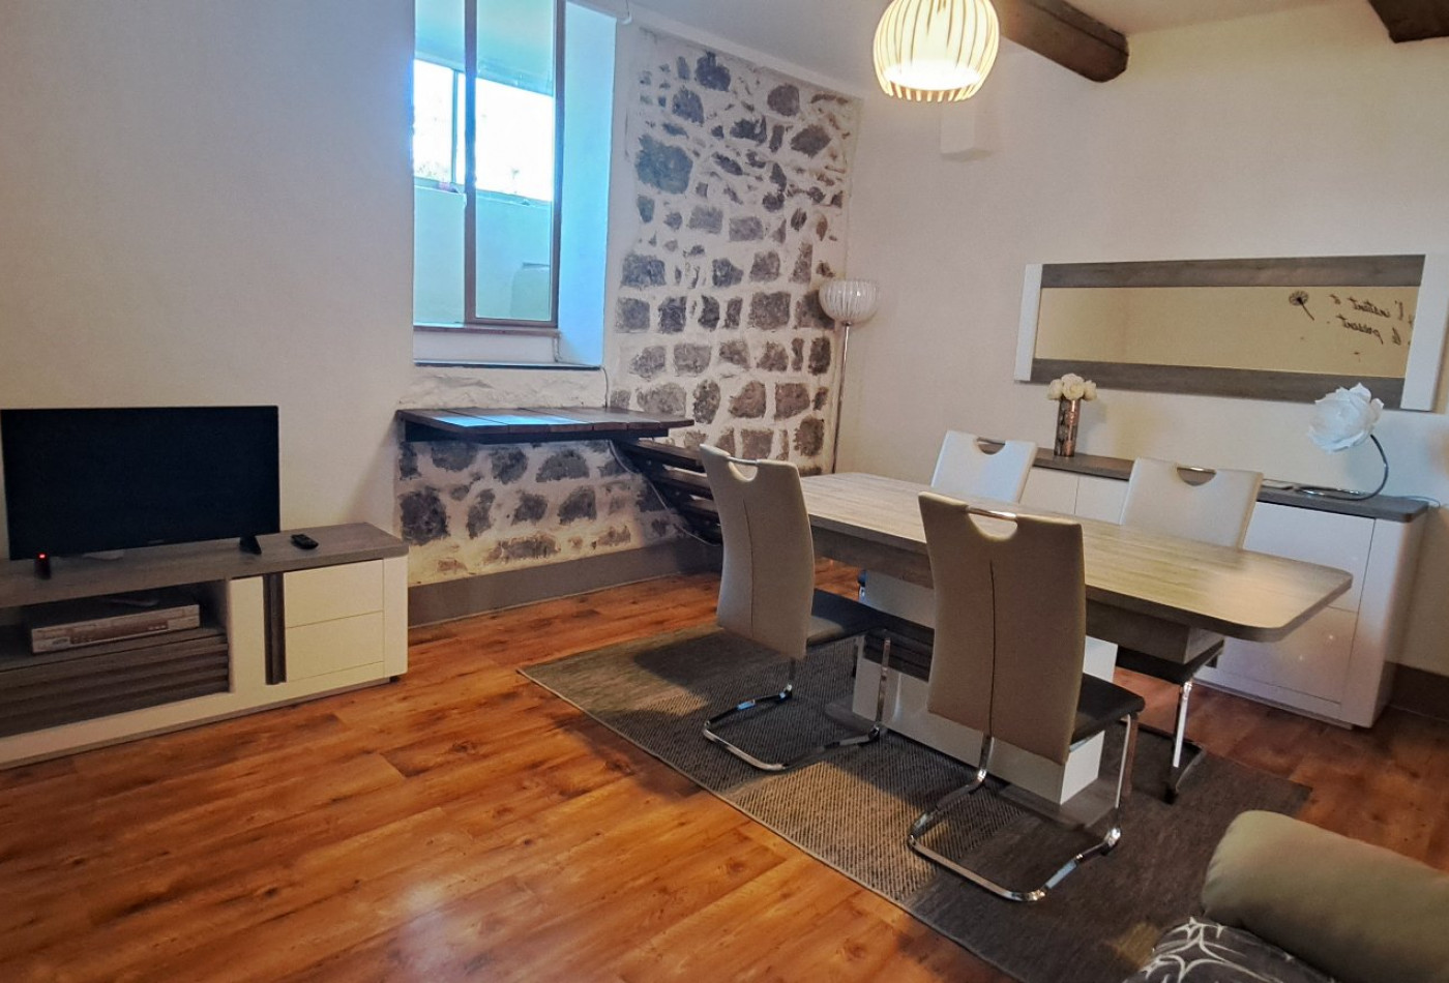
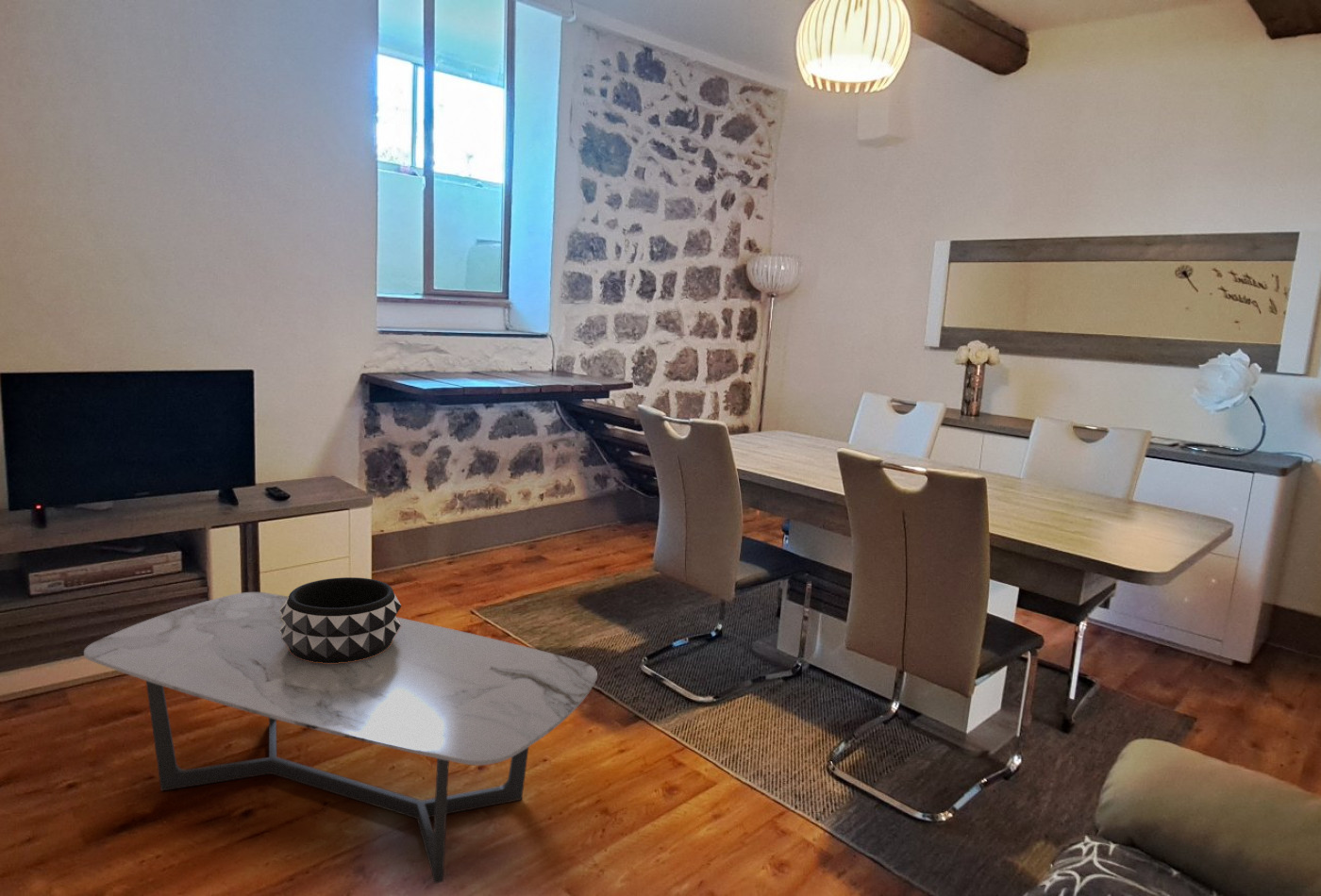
+ decorative bowl (342, 617)
+ coffee table (343, 727)
